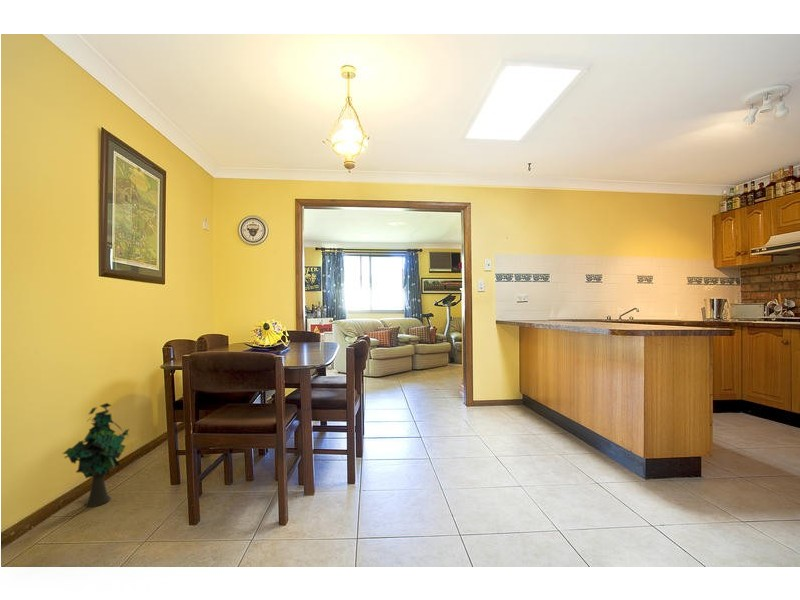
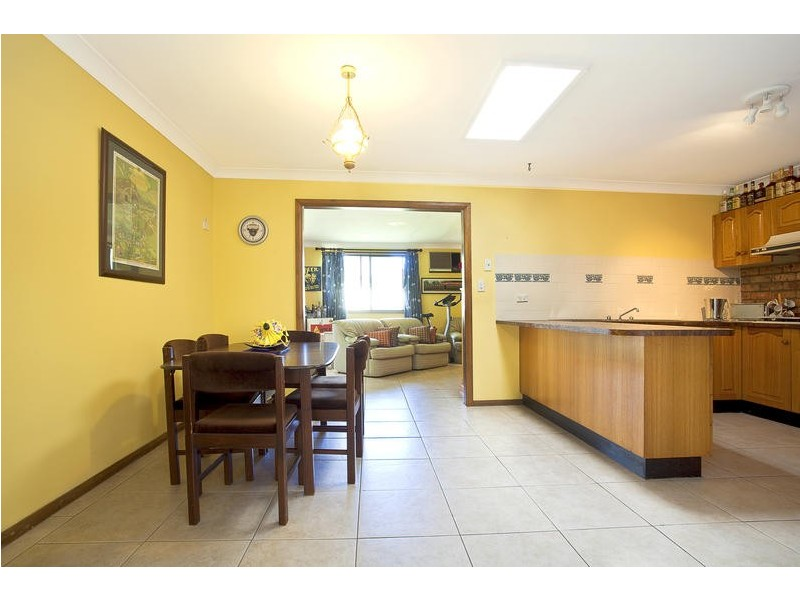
- decorative plant (98, 453)
